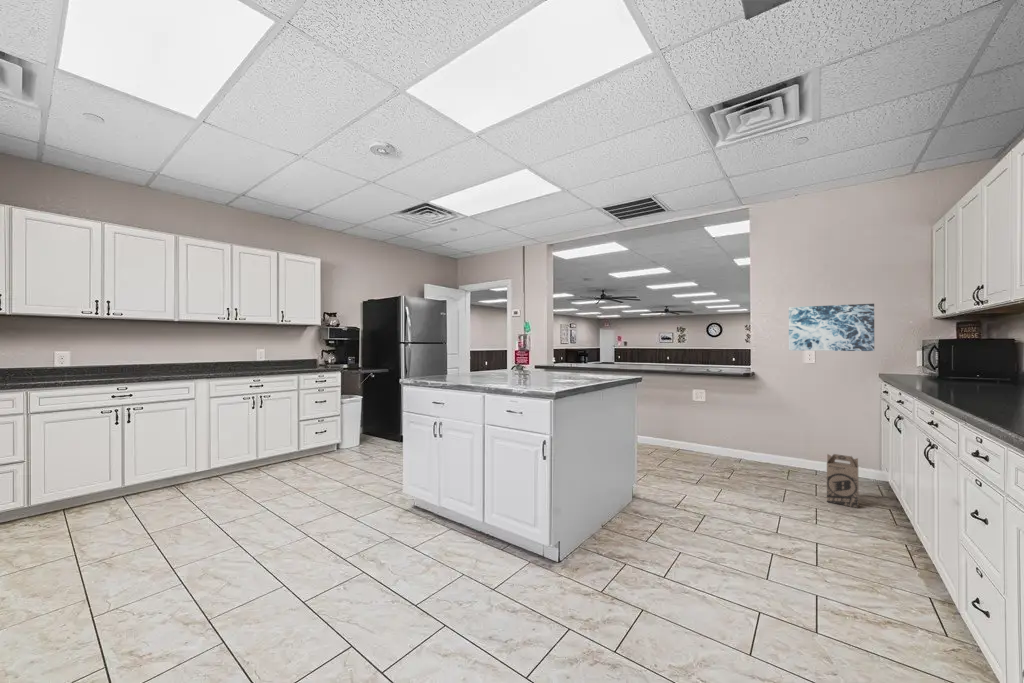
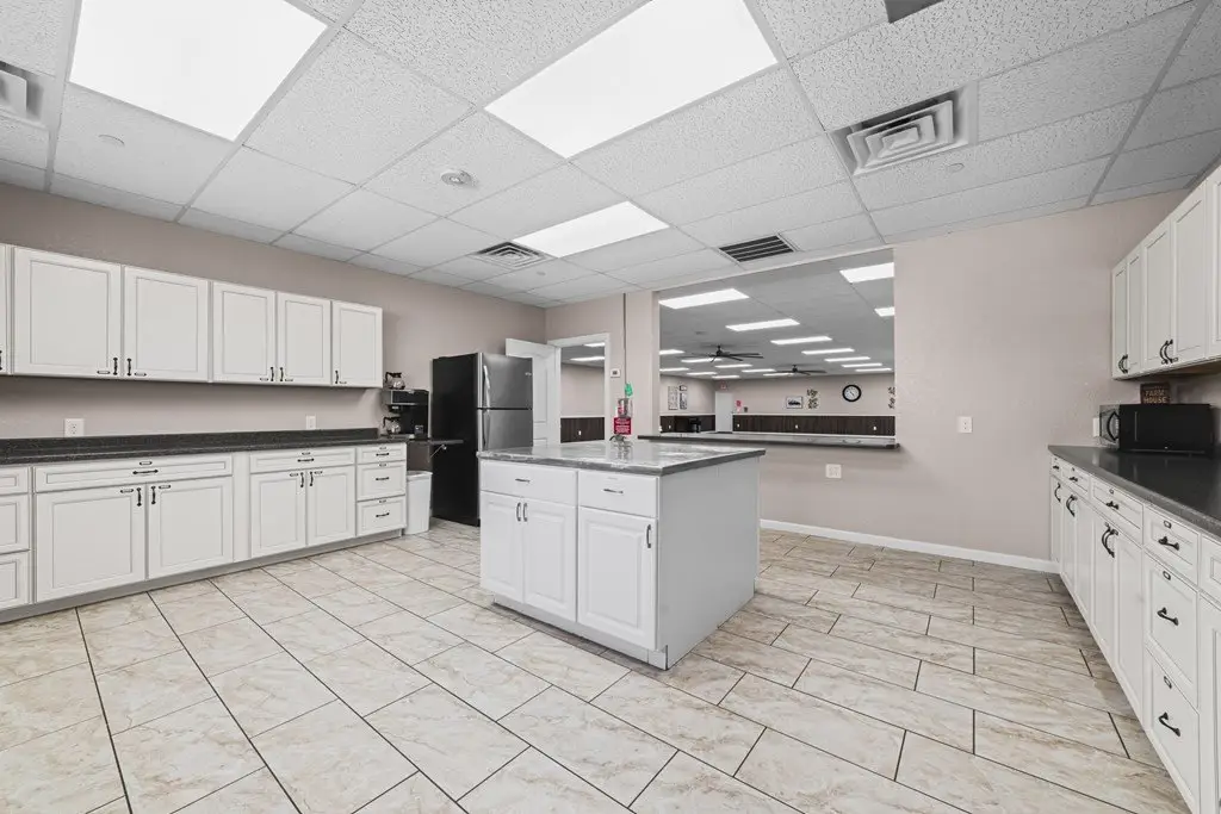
- wall art (829, 328)
- cardboard box (842, 479)
